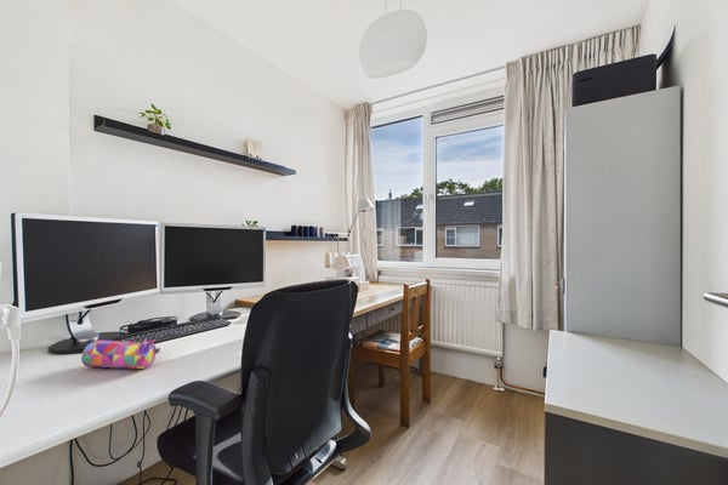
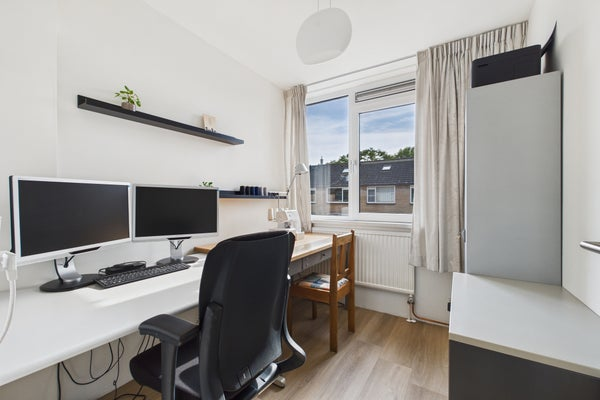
- pencil case (121, 353)
